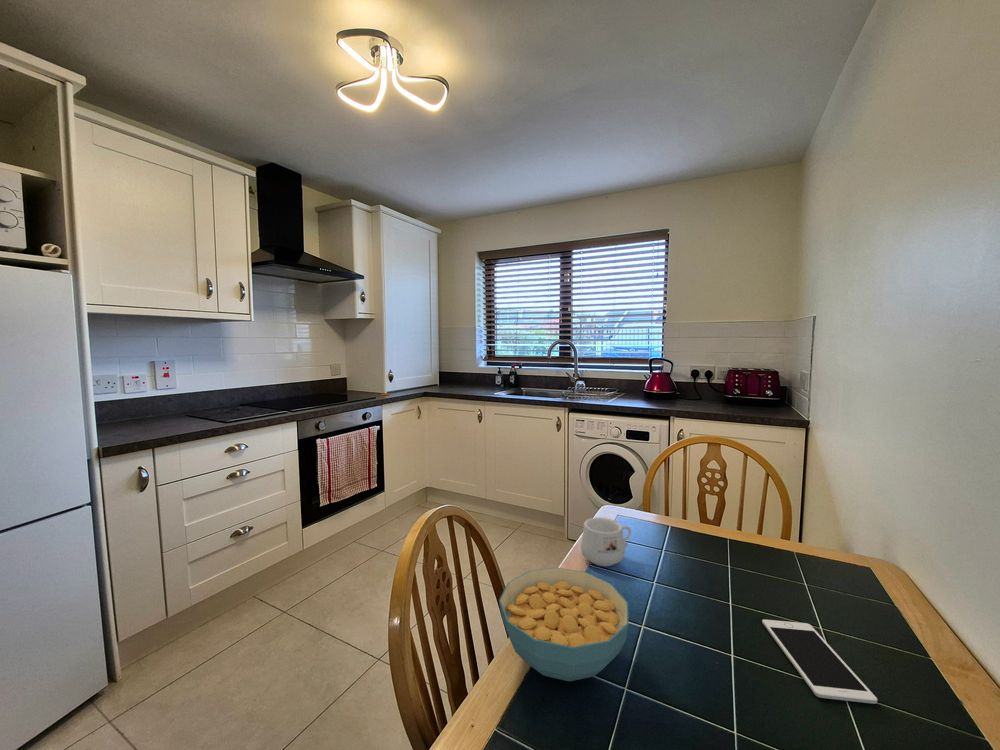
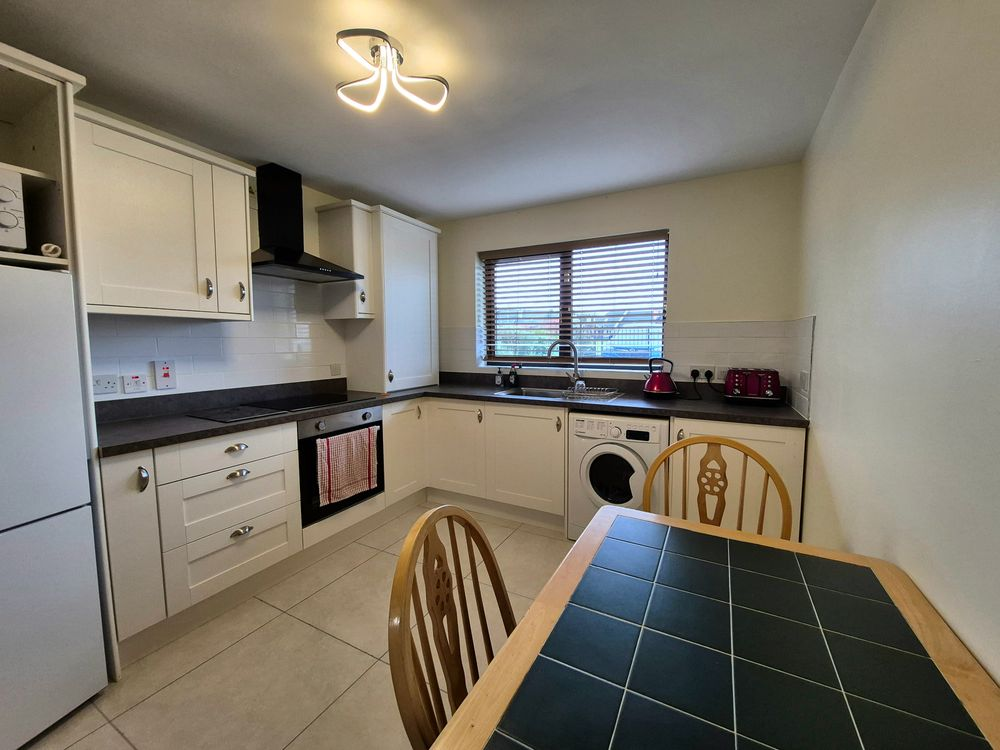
- cereal bowl (562, 631)
- mug (606, 541)
- cell phone (812, 656)
